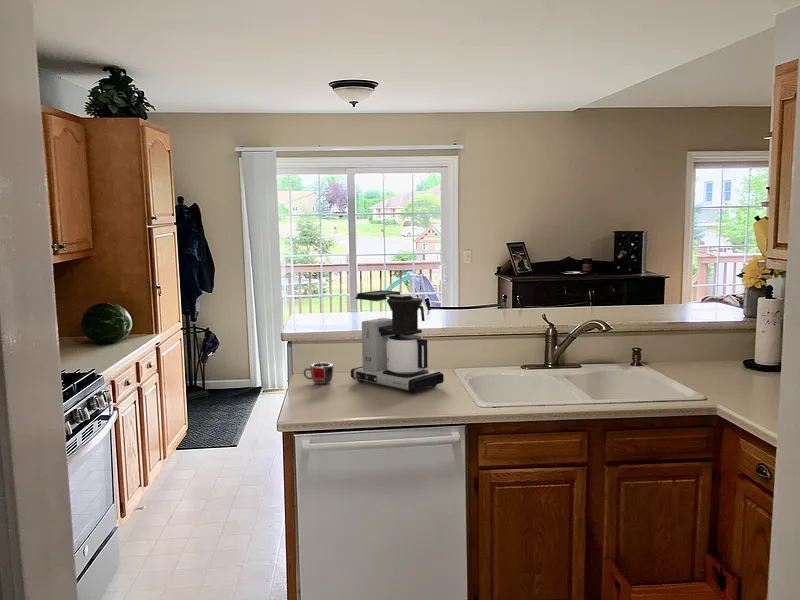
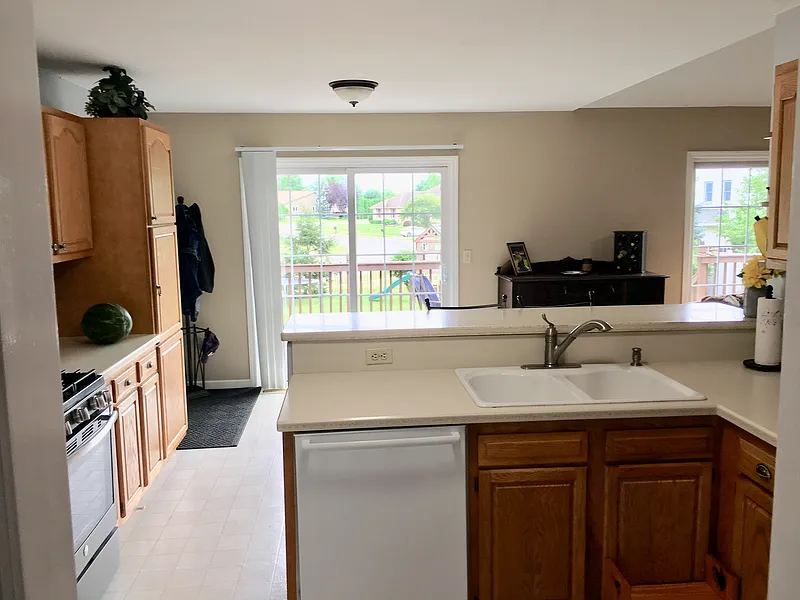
- mug (318, 373)
- coffee maker (395, 339)
